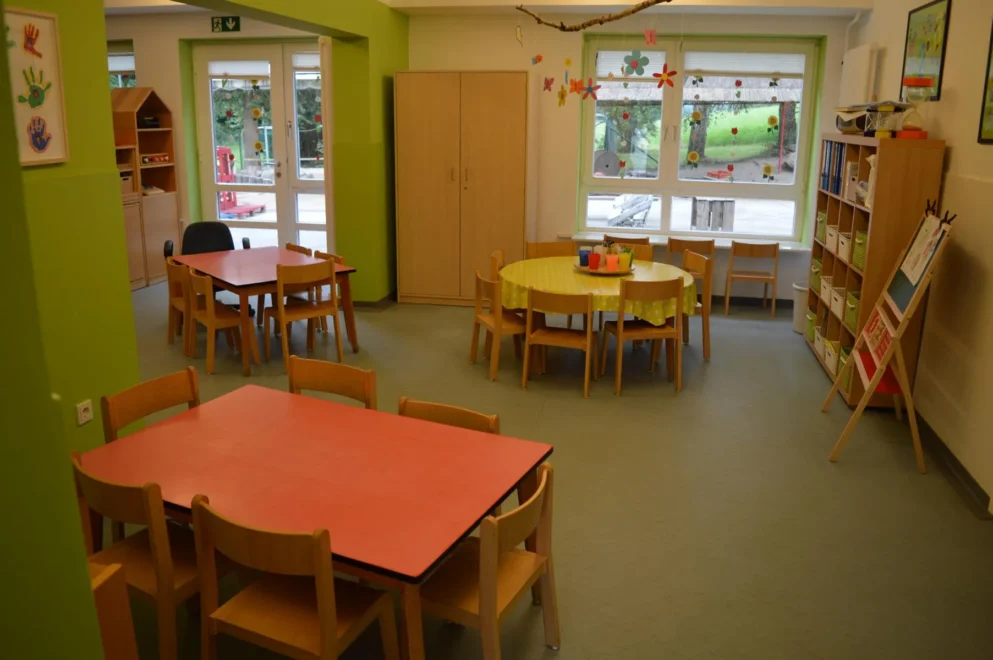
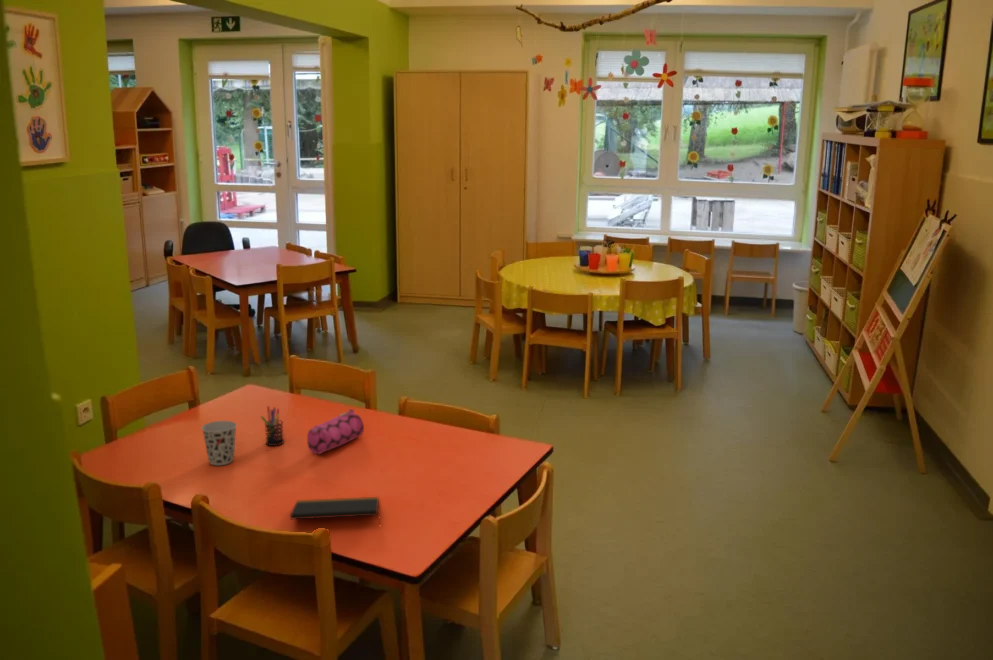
+ cup (220, 443)
+ pencil case (335, 431)
+ notepad (336, 507)
+ pen holder (271, 425)
